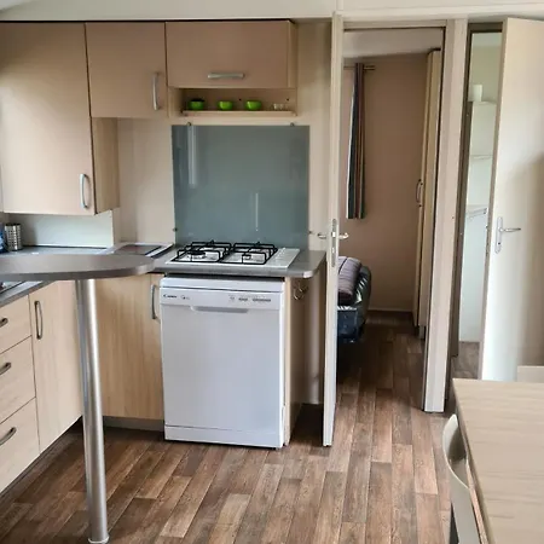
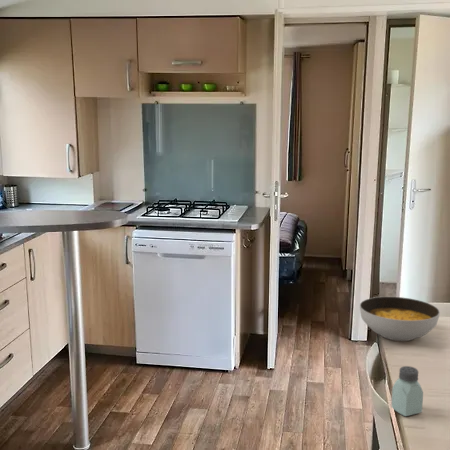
+ saltshaker (407, 390)
+ soup bowl (398, 321)
